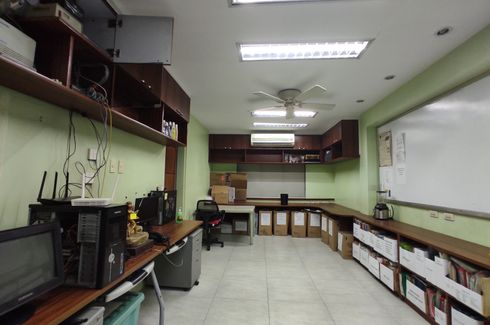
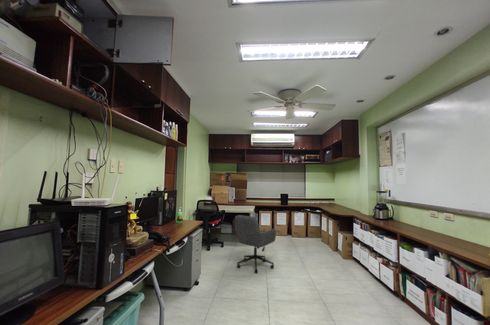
+ office chair (254, 239)
